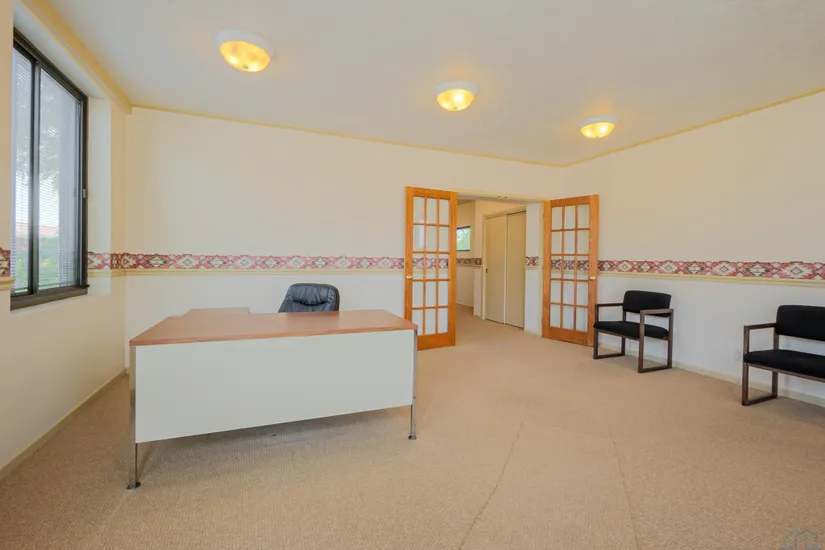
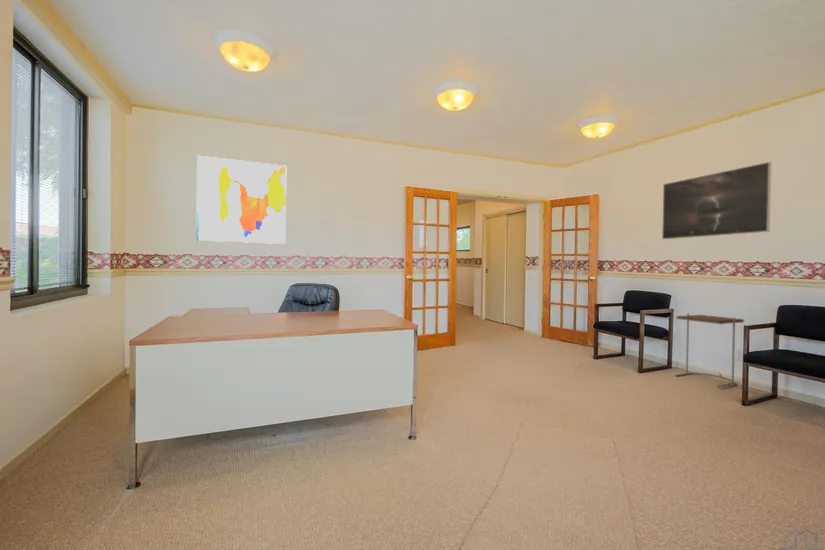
+ side table (687, 347)
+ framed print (710, 205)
+ wall art (243, 201)
